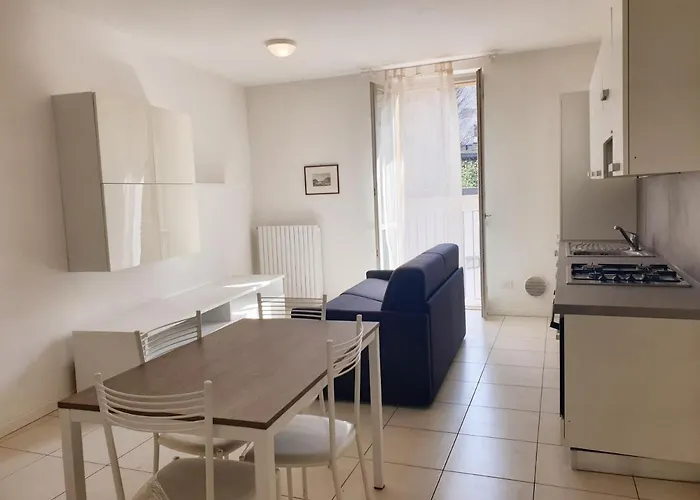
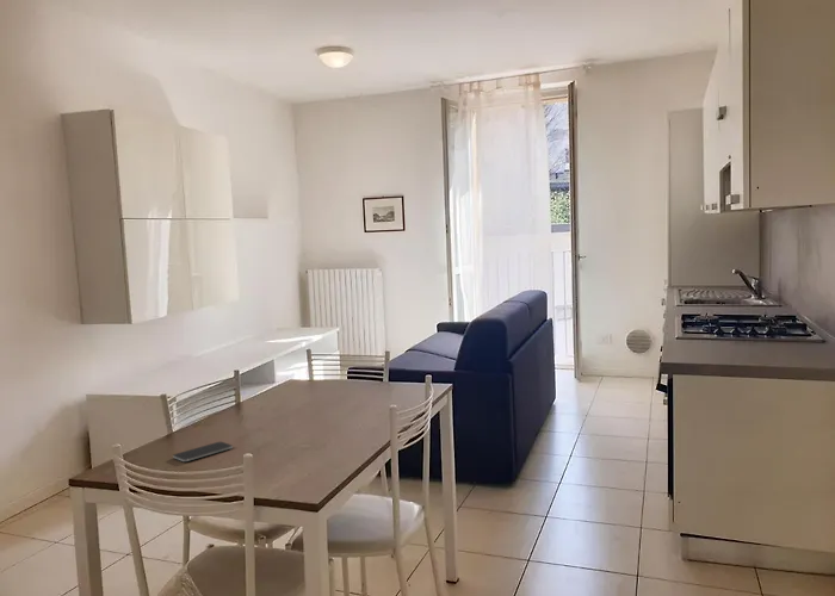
+ smartphone (203, 451)
